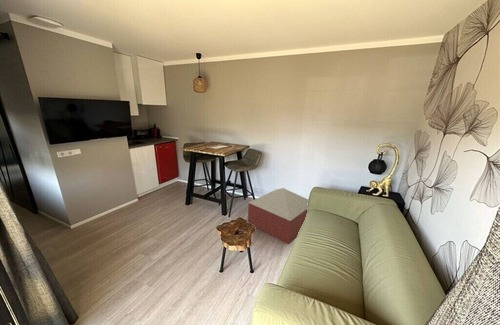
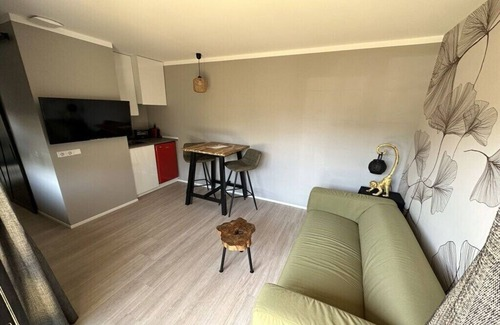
- ottoman (281, 206)
